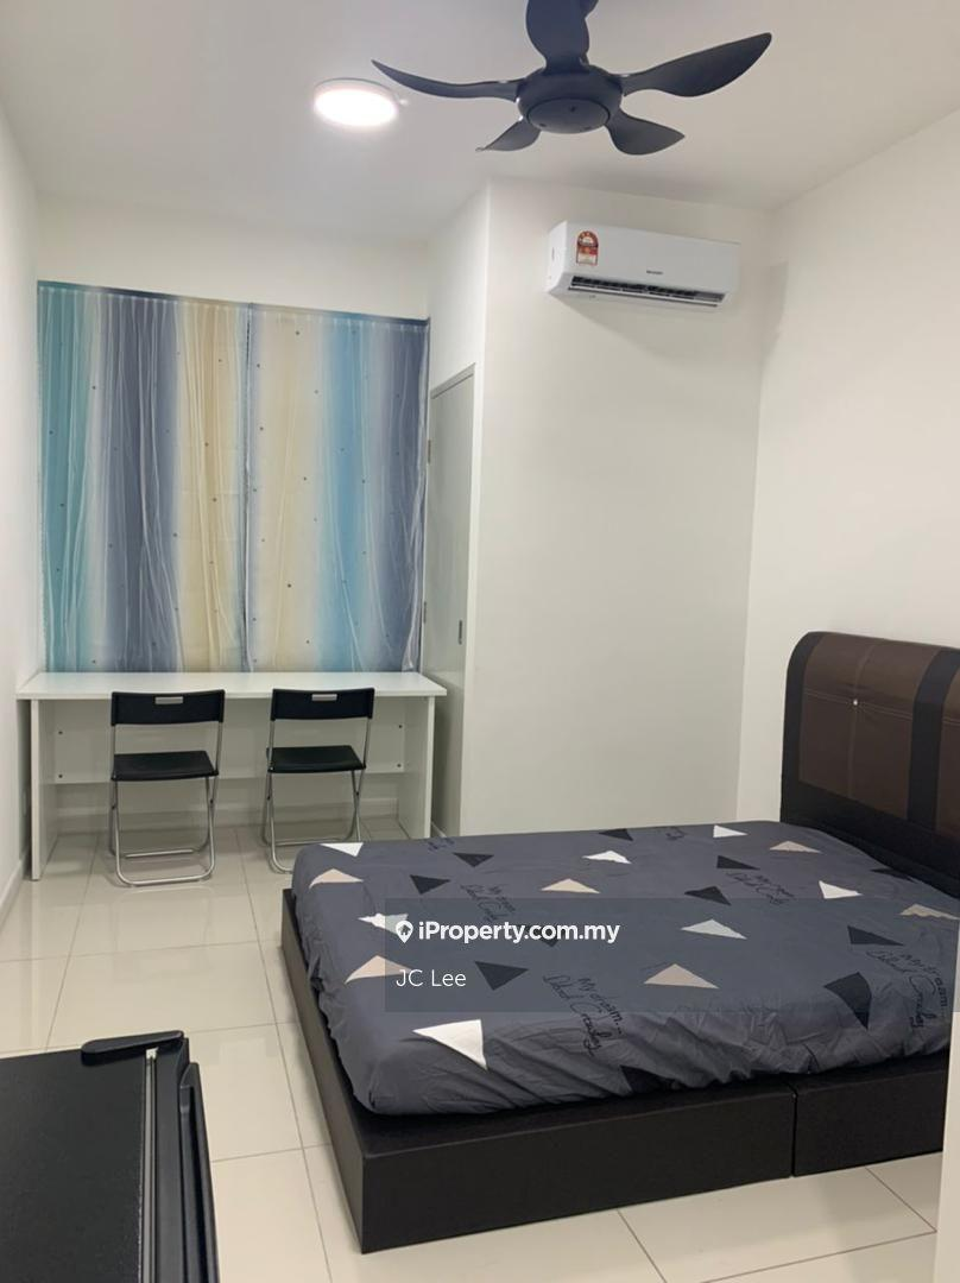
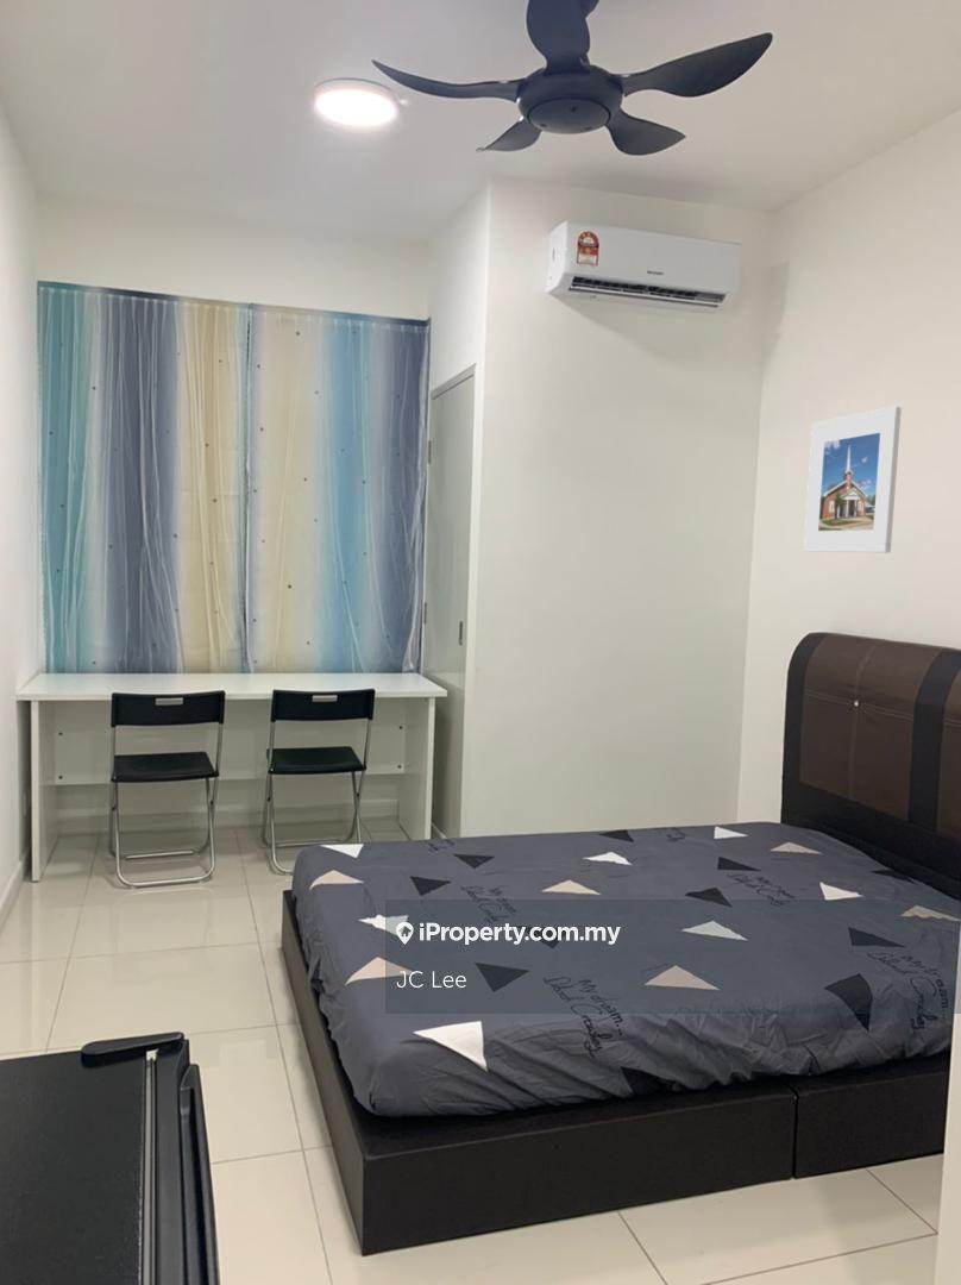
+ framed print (848, 483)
